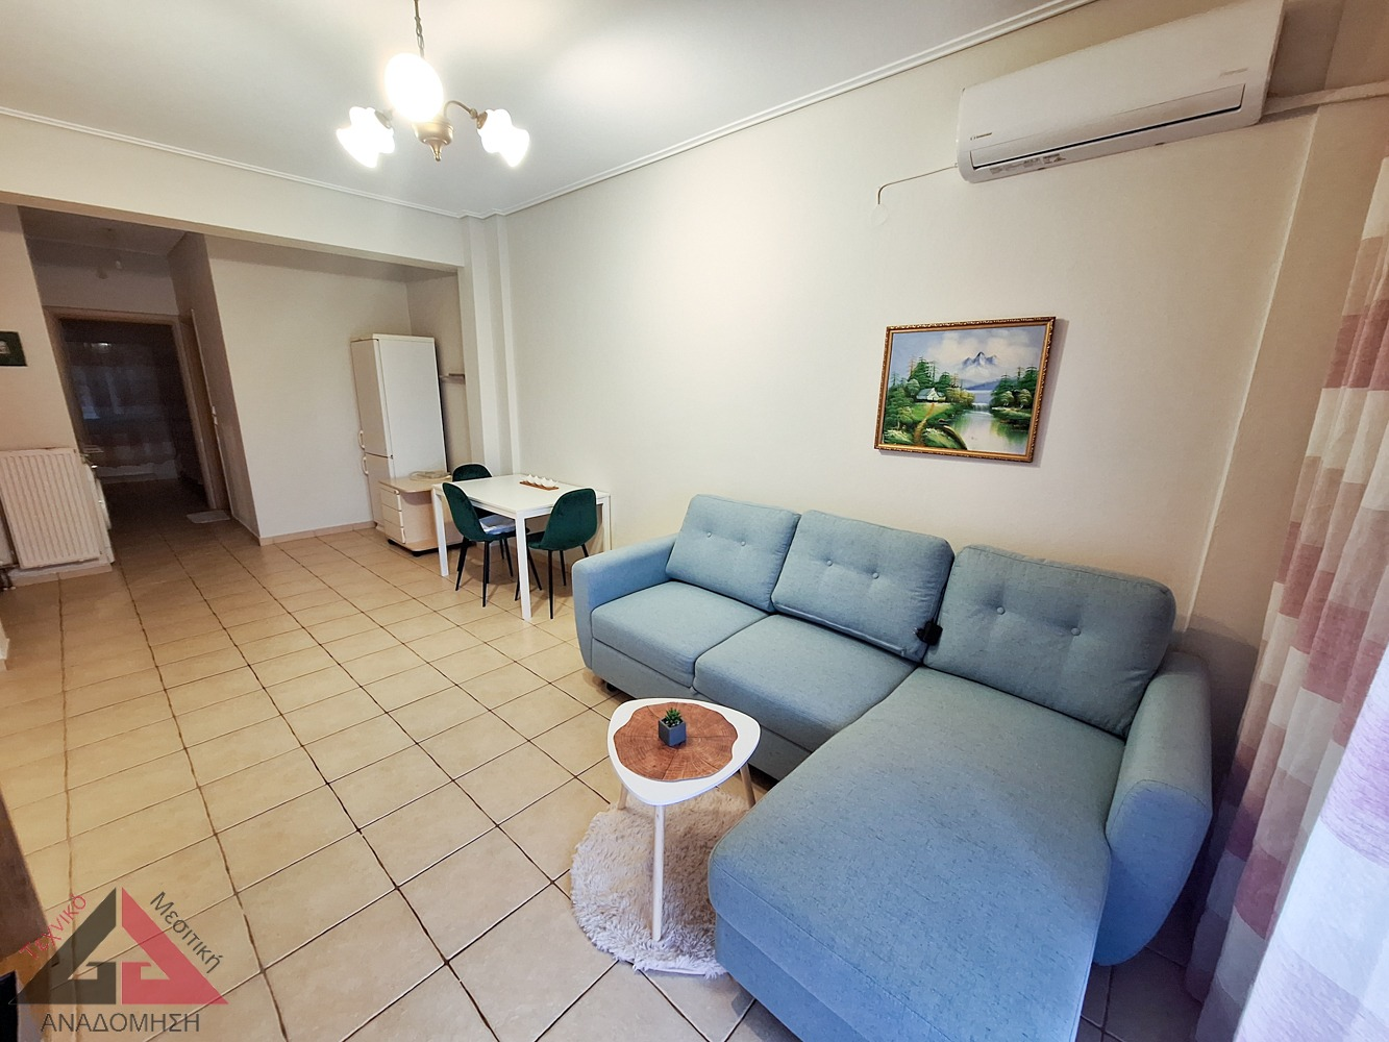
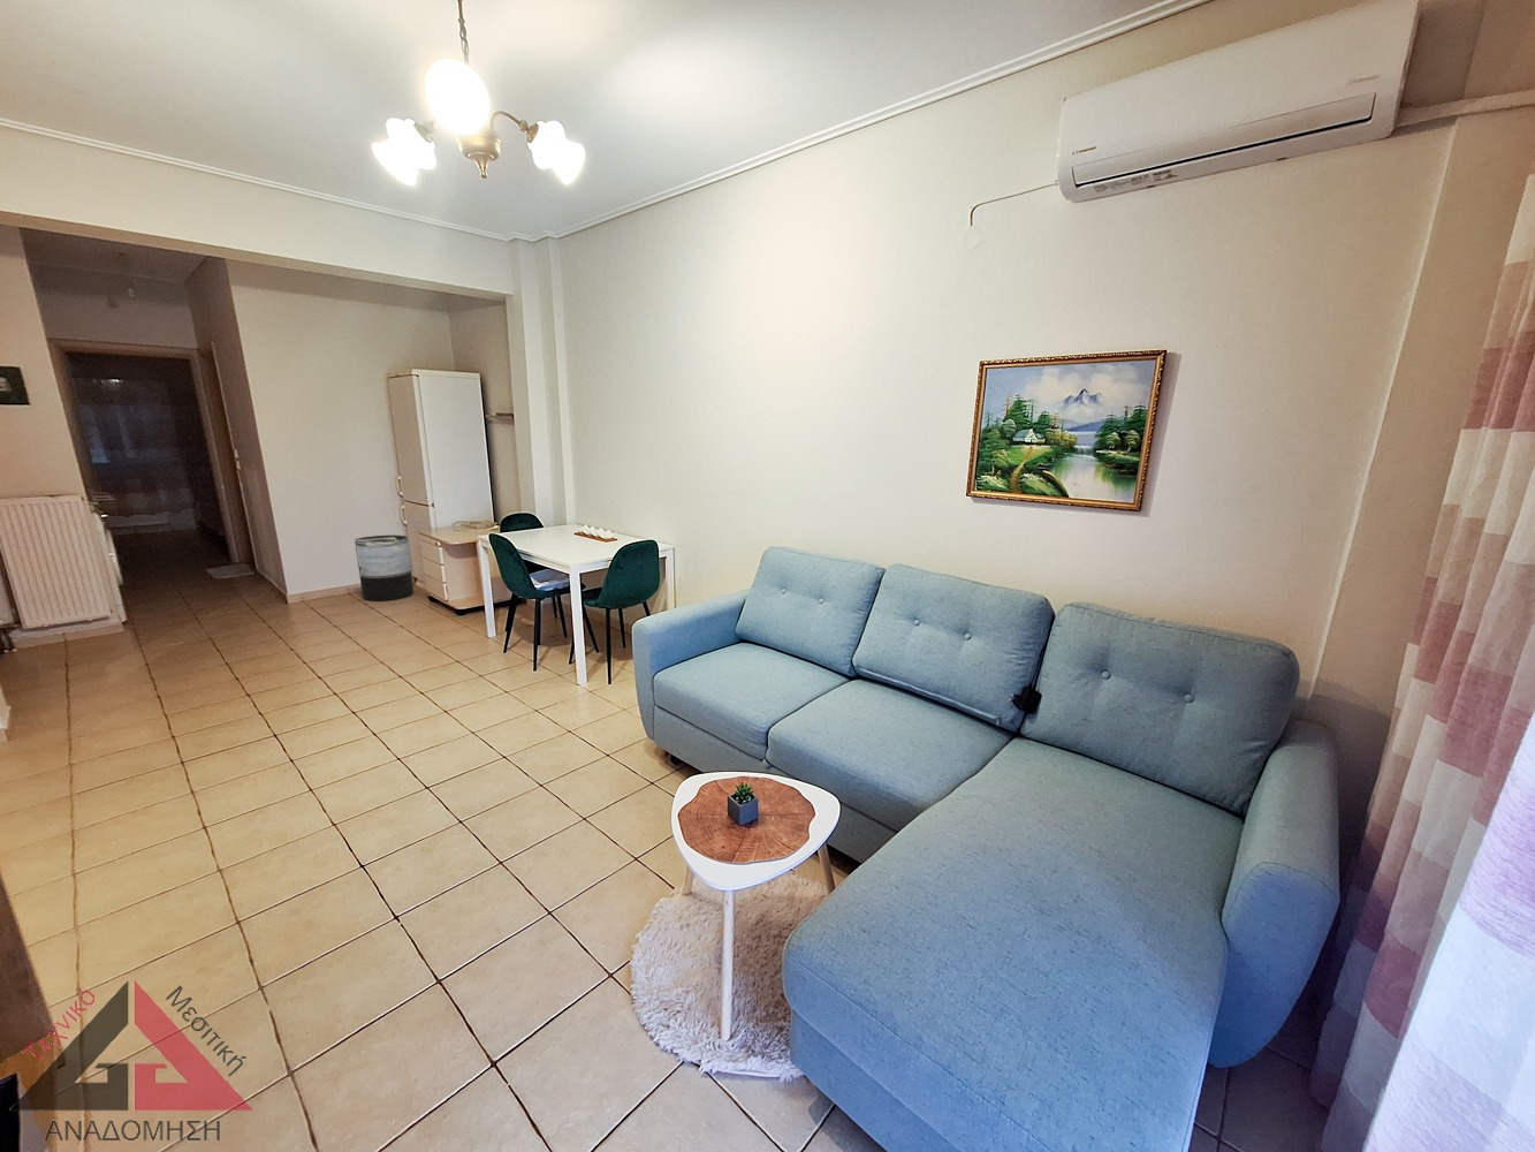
+ trash can (385, 566)
